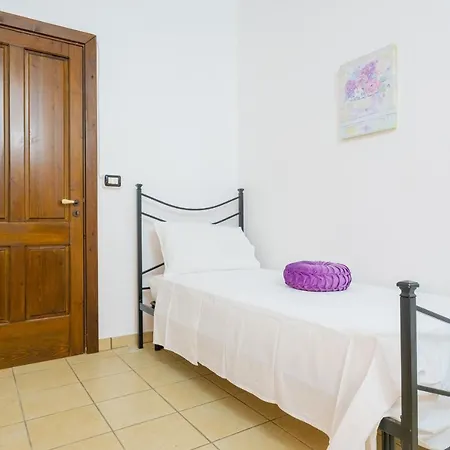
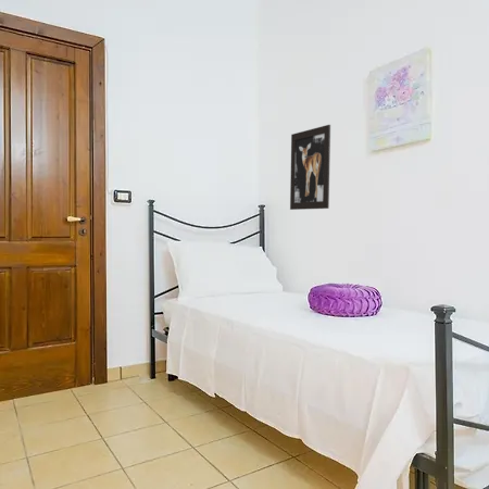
+ wall art (309, 170)
